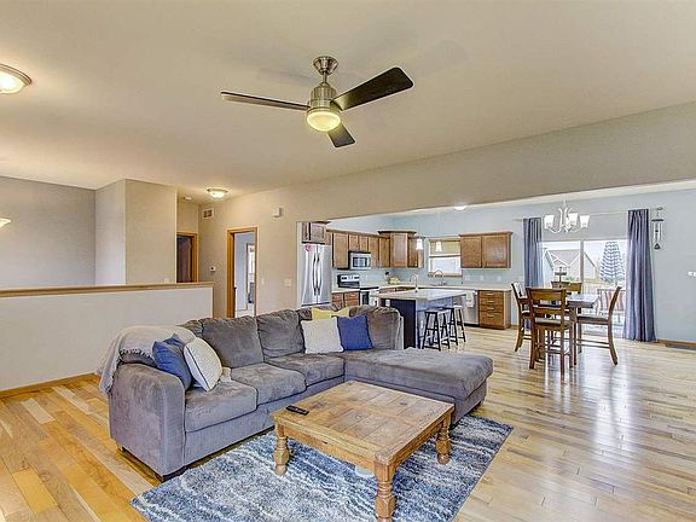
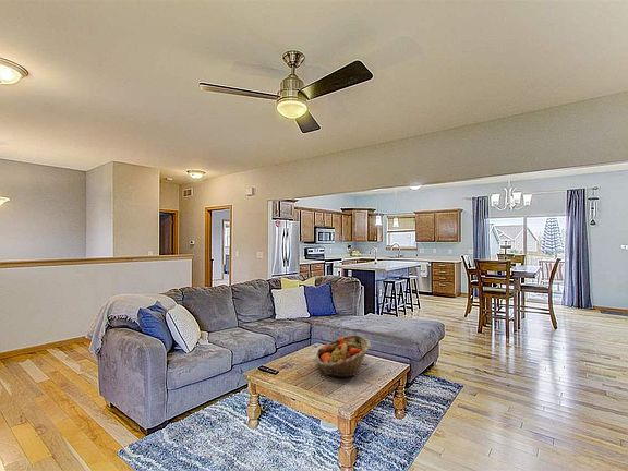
+ fruit basket (342, 354)
